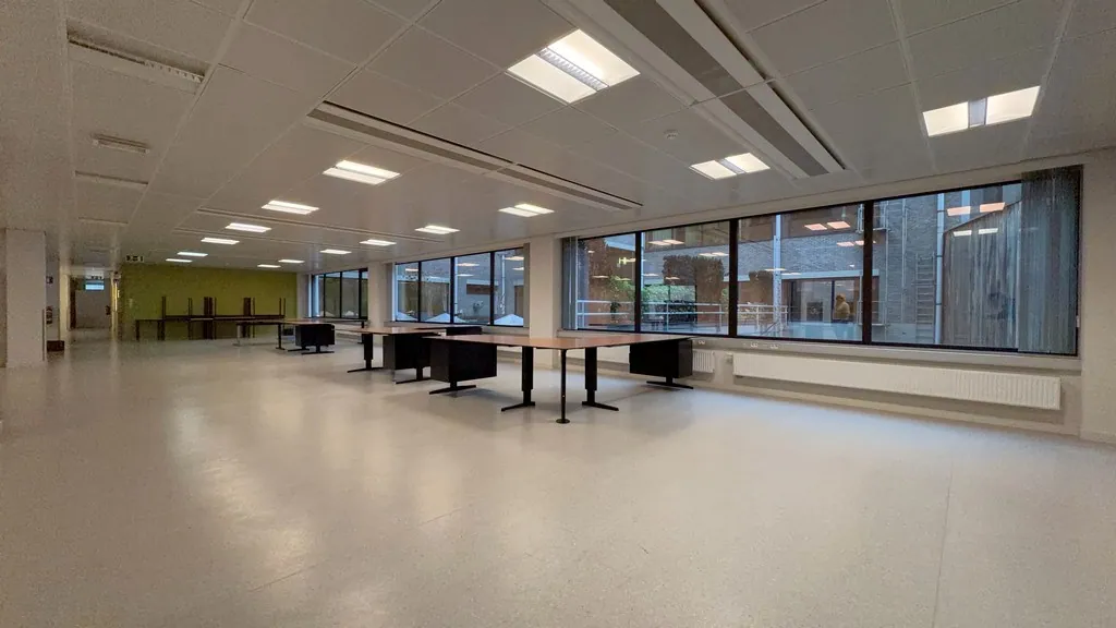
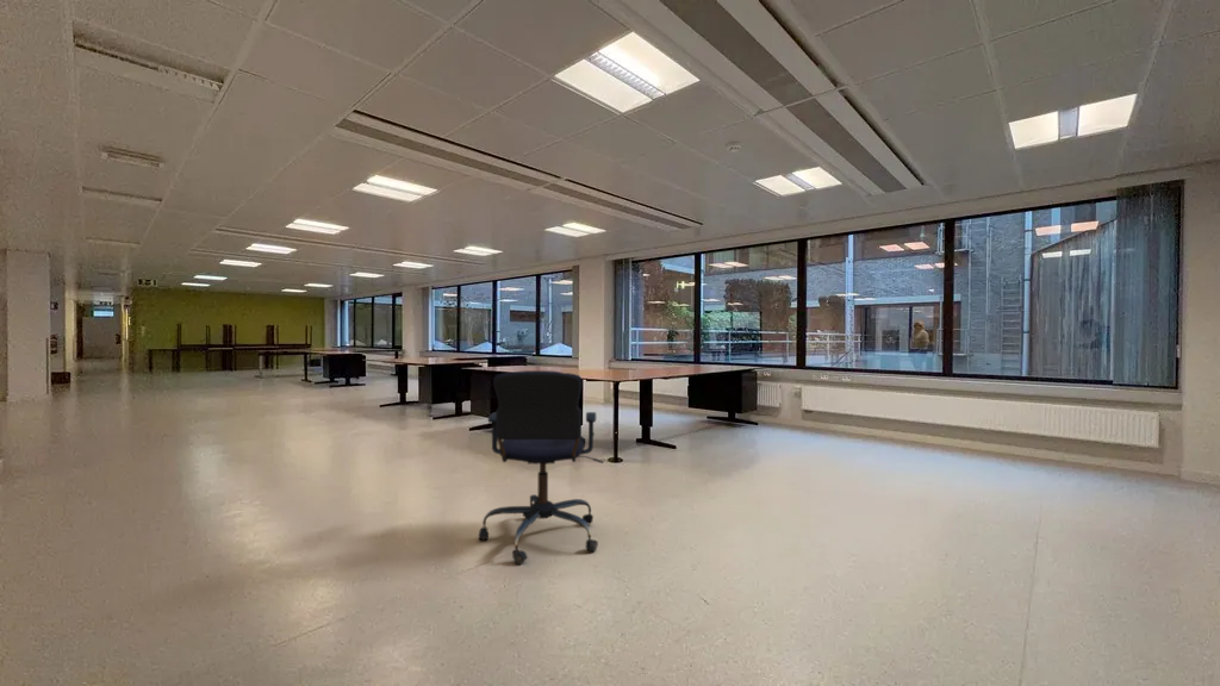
+ office chair (541, 453)
